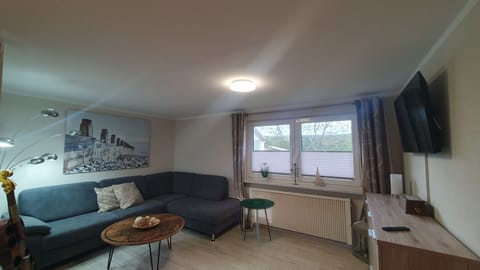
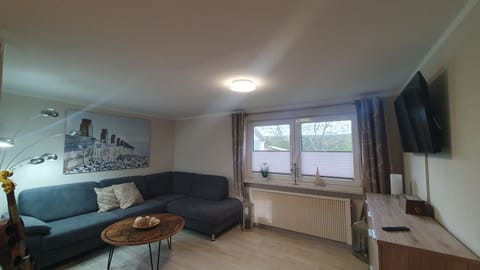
- side table (257, 221)
